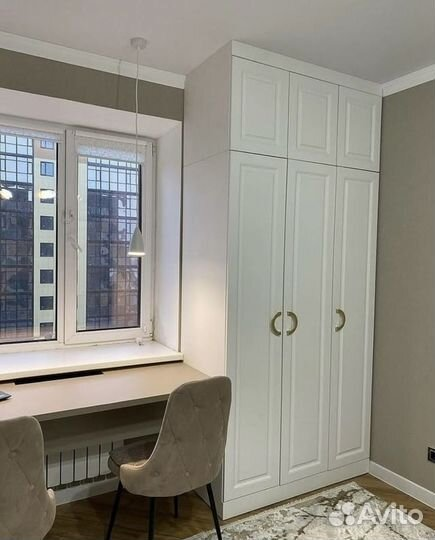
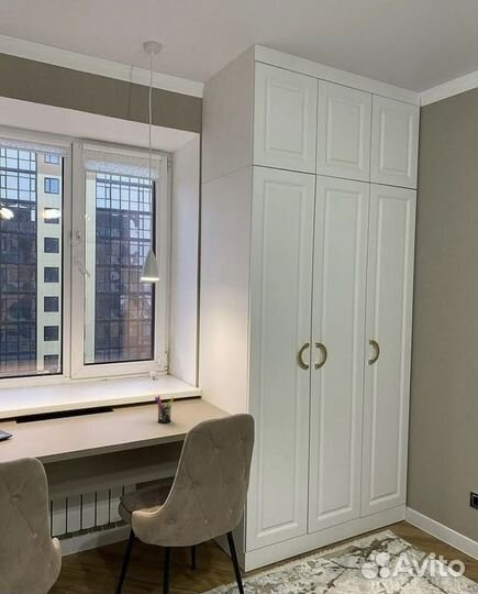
+ pen holder (164, 408)
